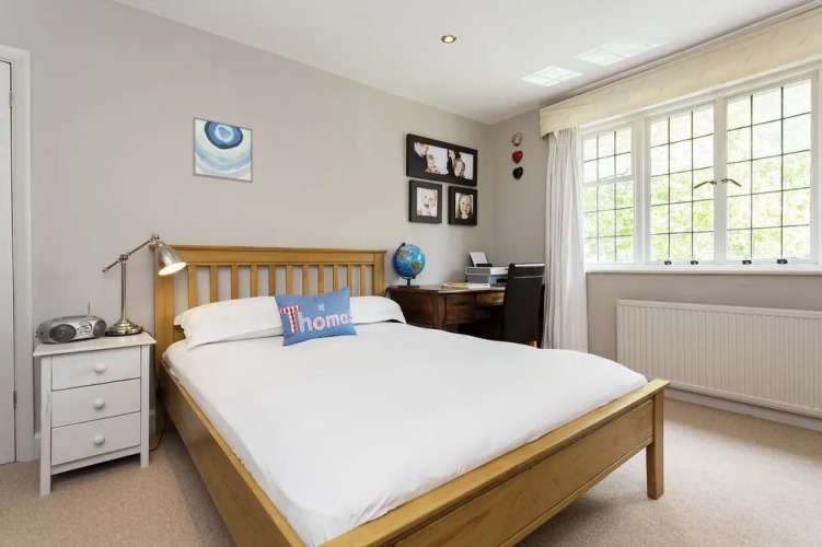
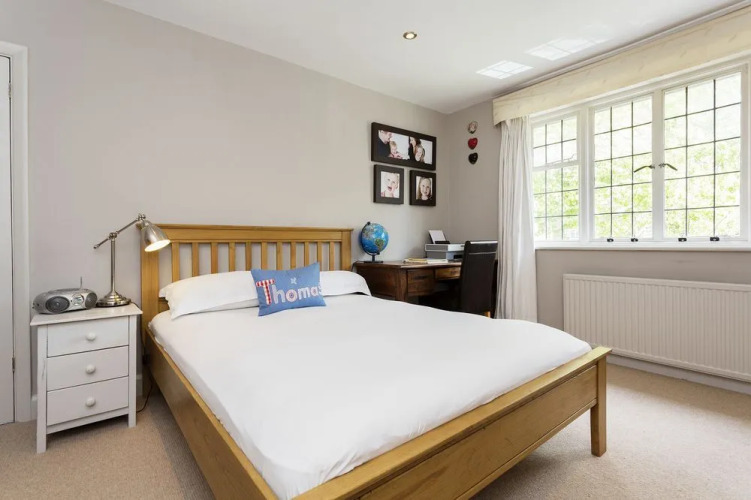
- wall art (223, 151)
